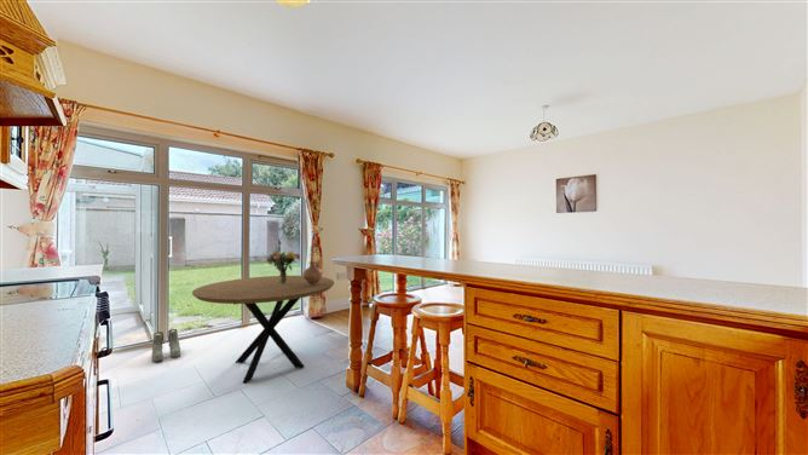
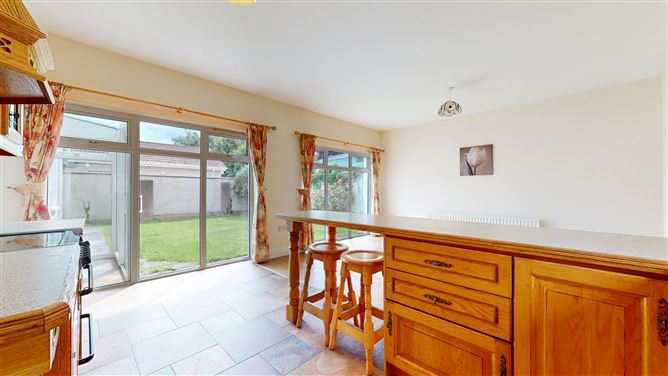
- ceramic jug (312, 272)
- dining table (269, 324)
- boots (163, 342)
- bouquet (282, 266)
